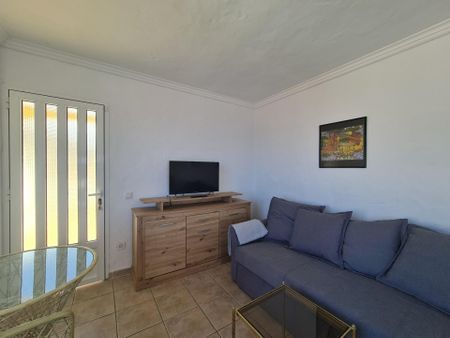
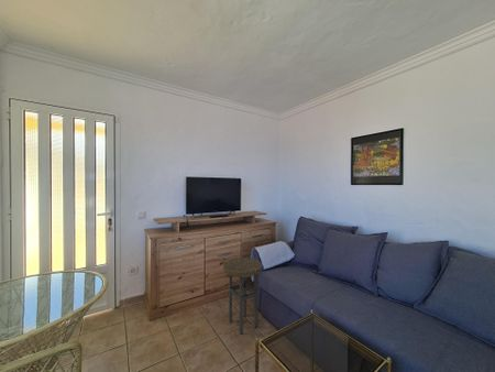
+ side table (242, 294)
